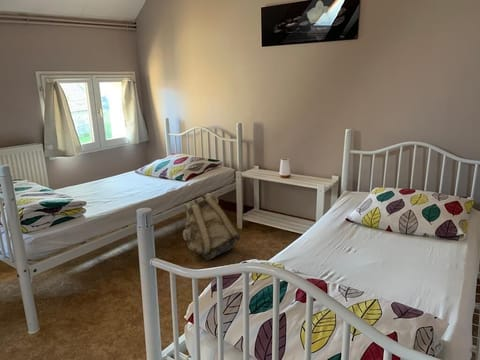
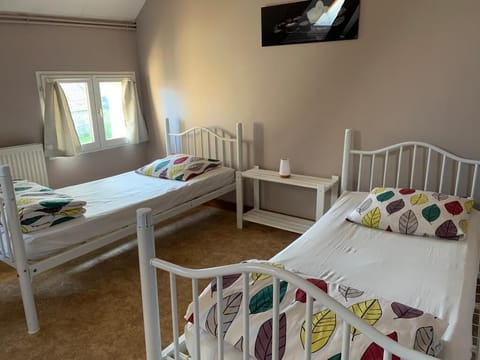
- backpack (211, 222)
